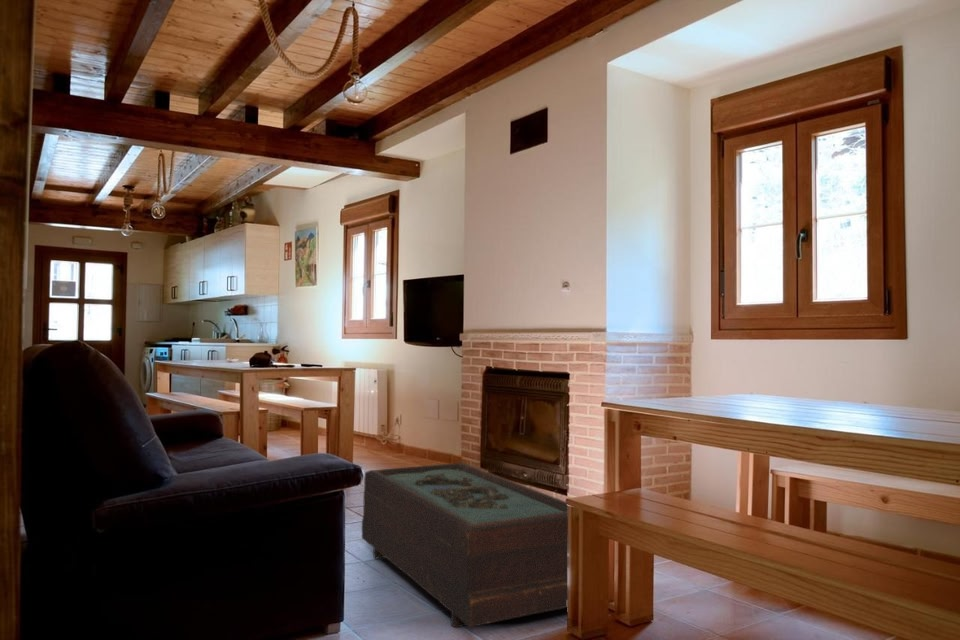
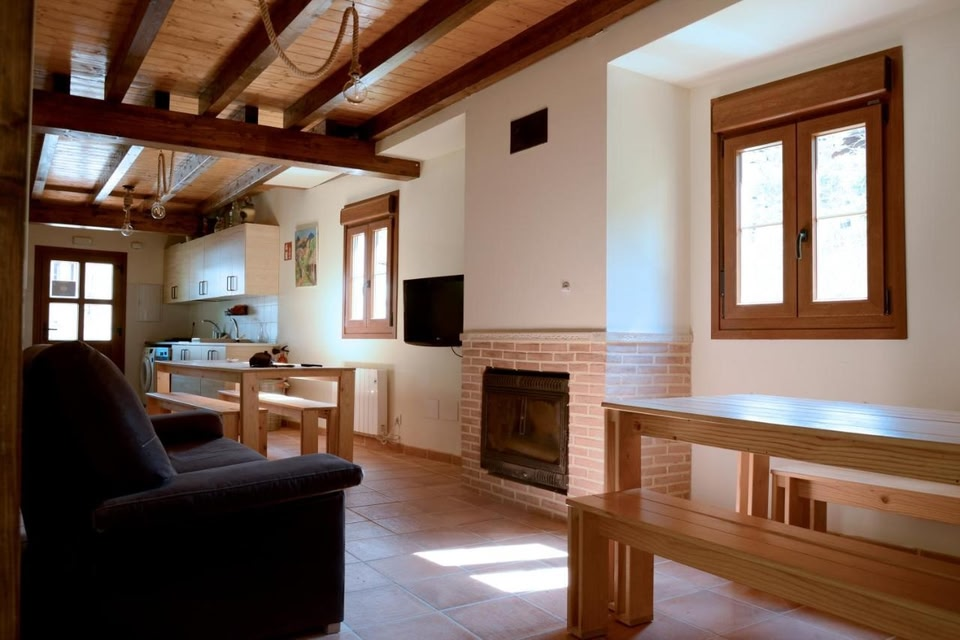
- coffee table (466, 532)
